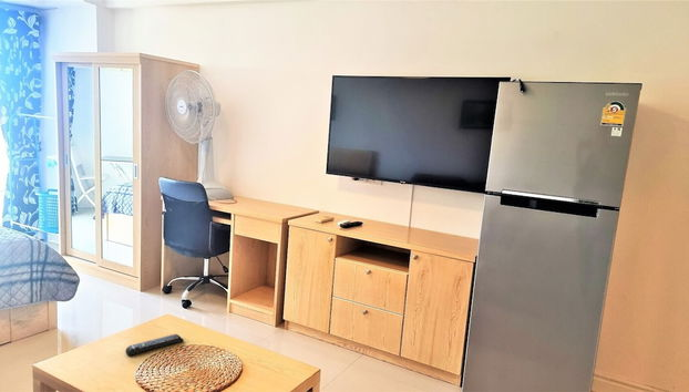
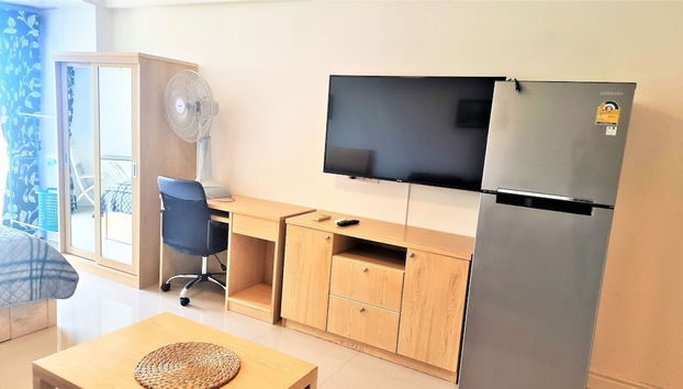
- remote control (155, 343)
